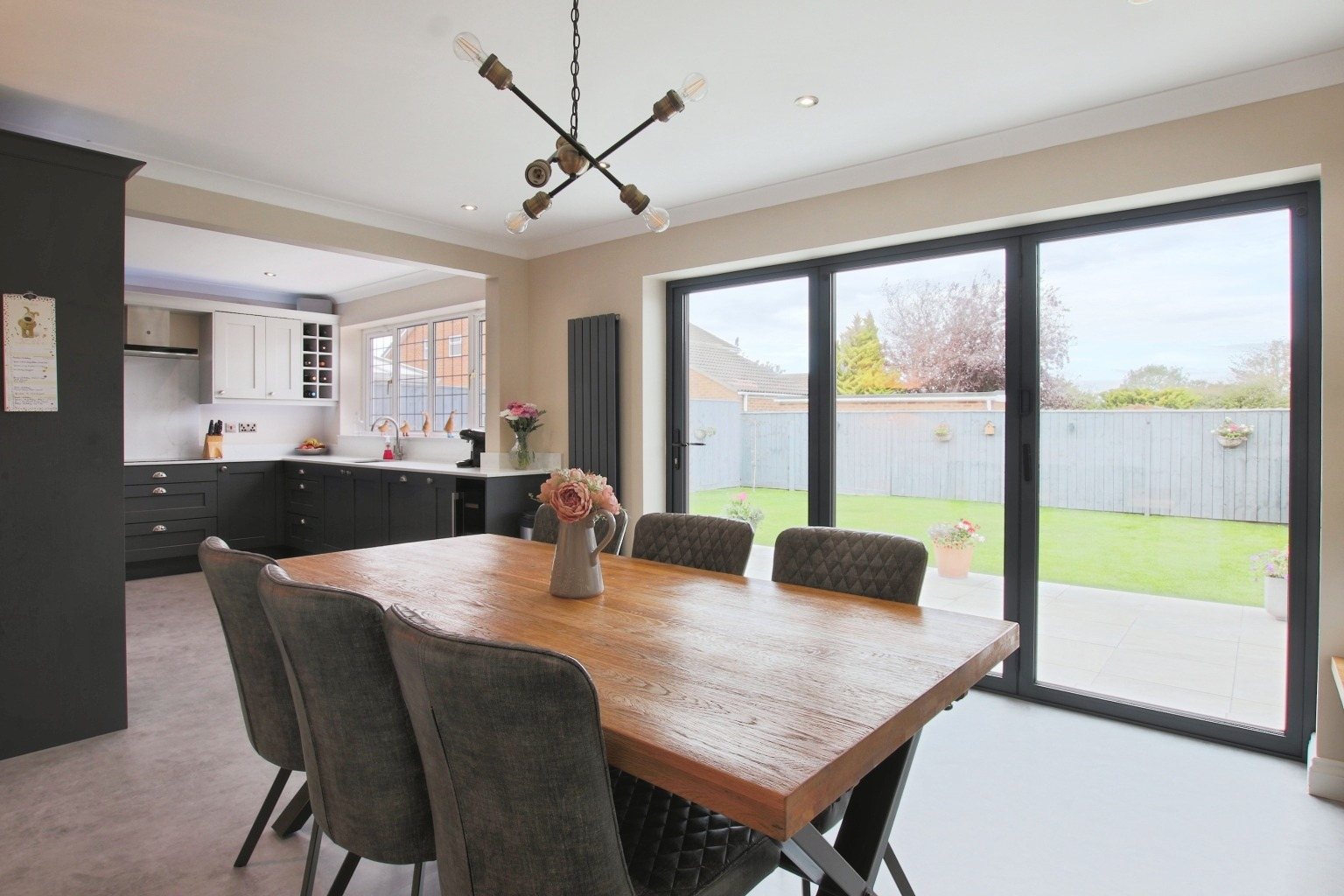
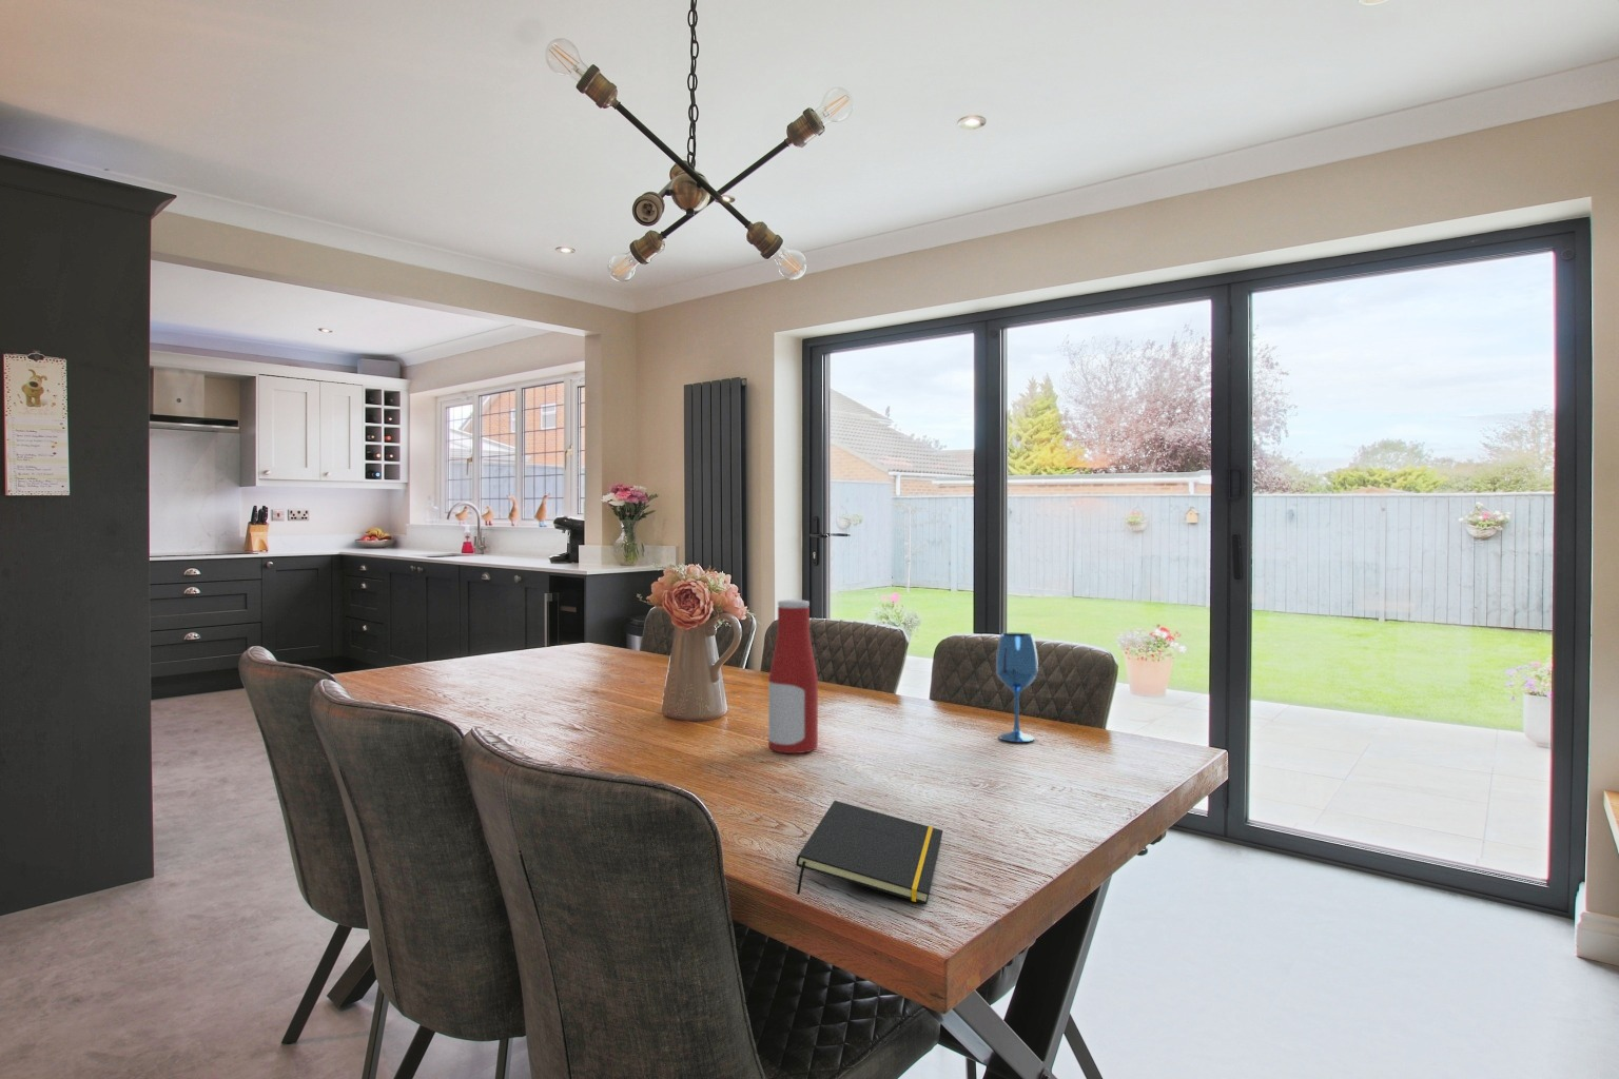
+ wineglass (1017, 686)
+ notepad (875, 847)
+ bottle (793, 674)
